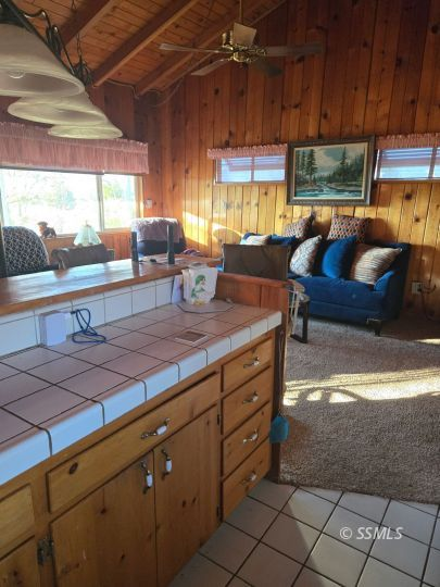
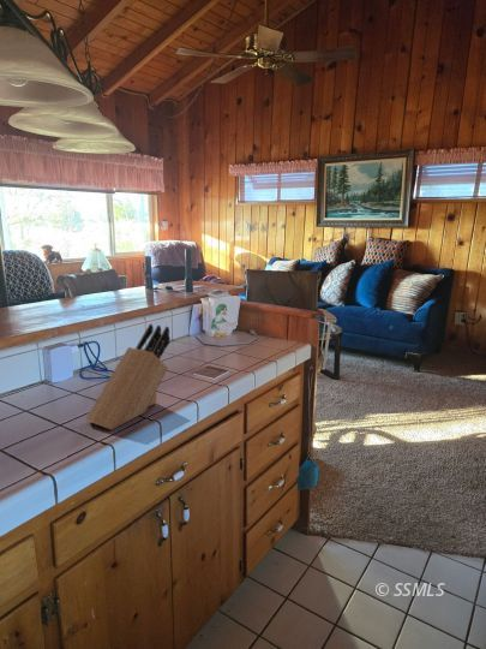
+ knife block (132, 371)
